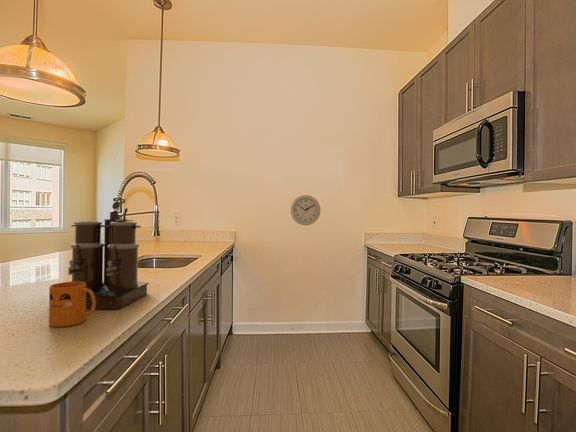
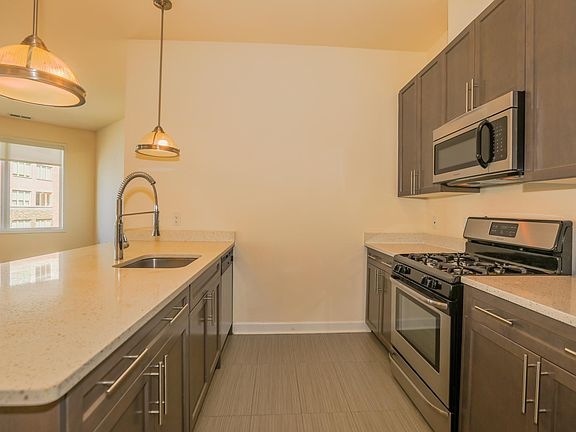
- coffee maker (104, 247)
- mug (74, 303)
- wall clock (305, 210)
